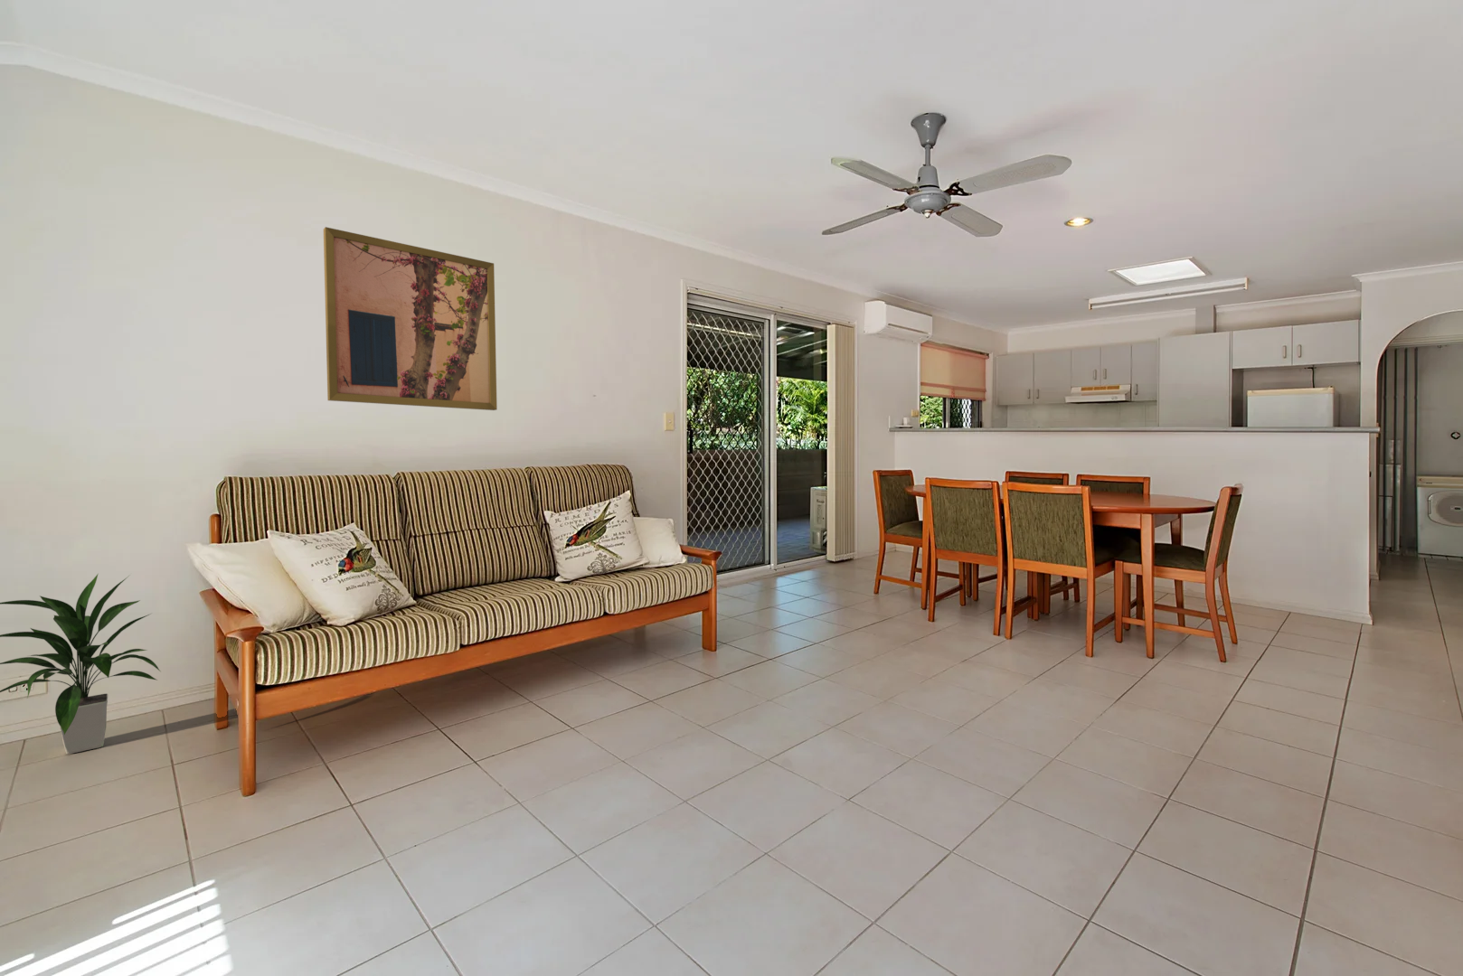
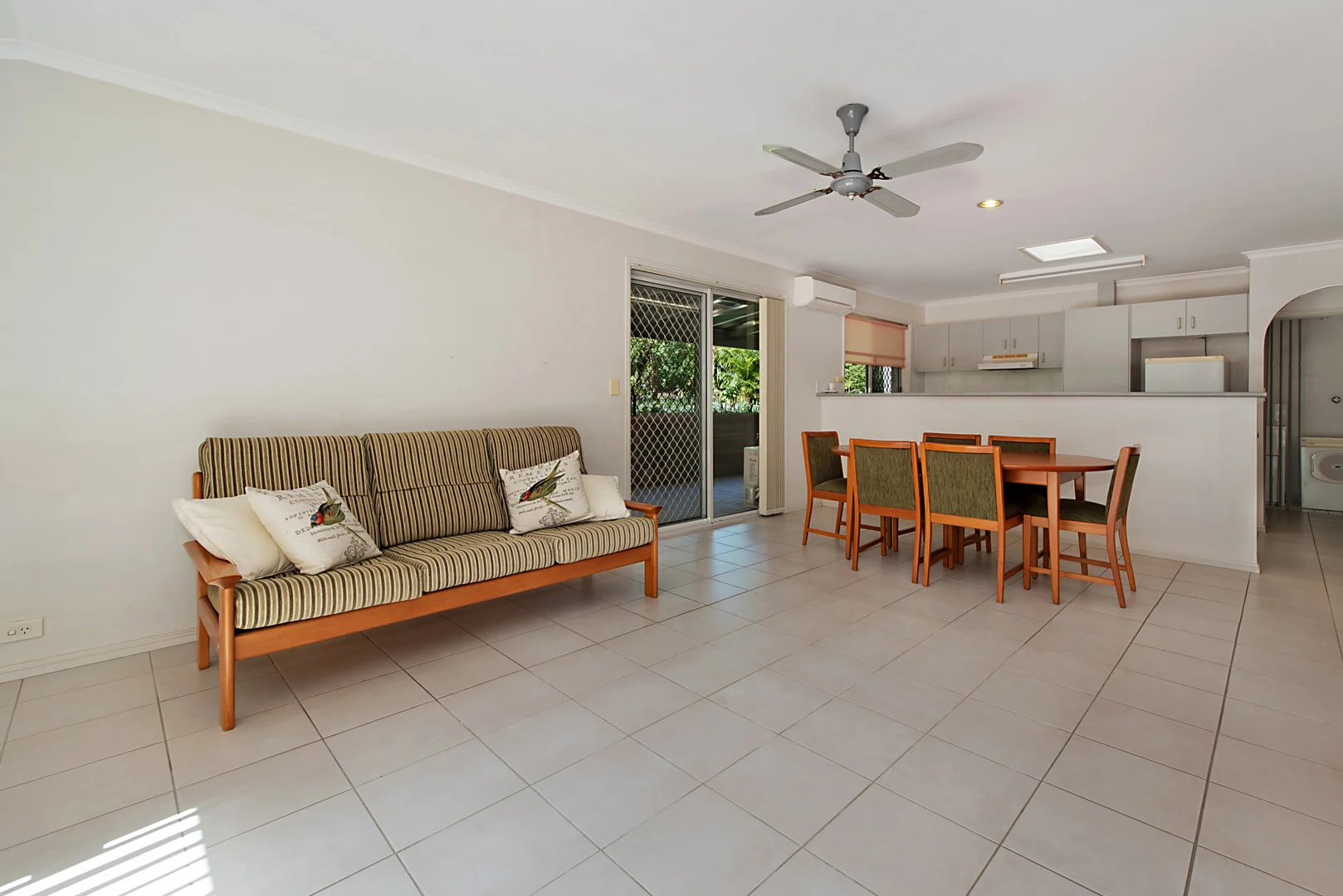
- wall art (417, 326)
- indoor plant (77, 662)
